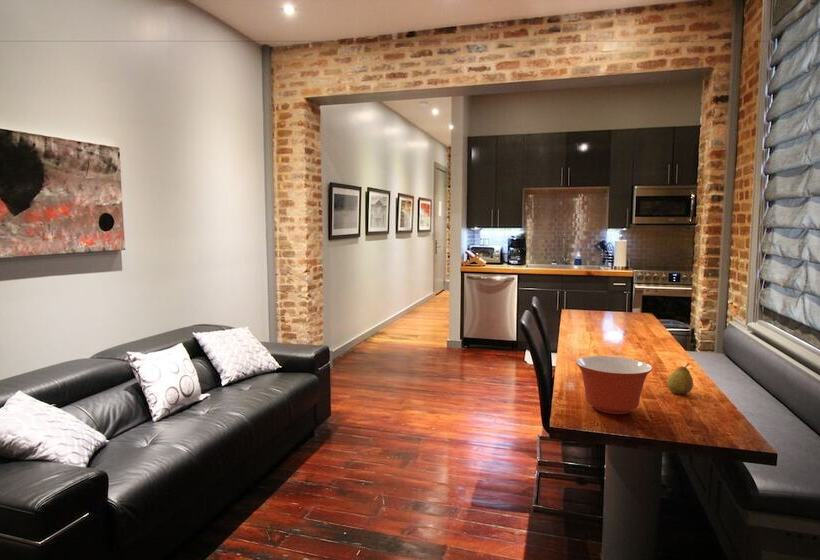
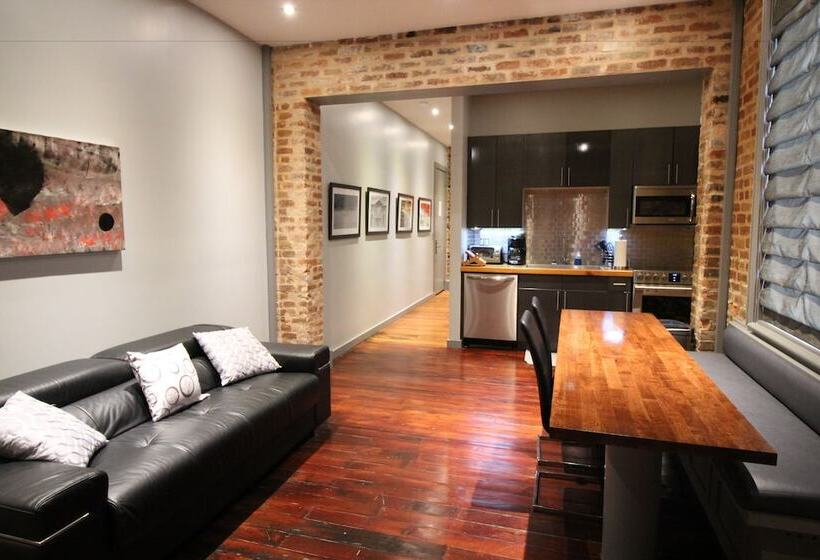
- fruit (680, 377)
- mixing bowl (612, 386)
